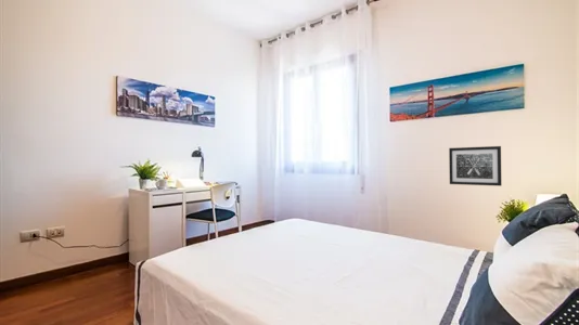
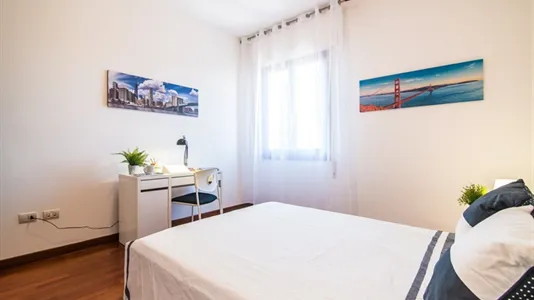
- wall art (474, 166)
